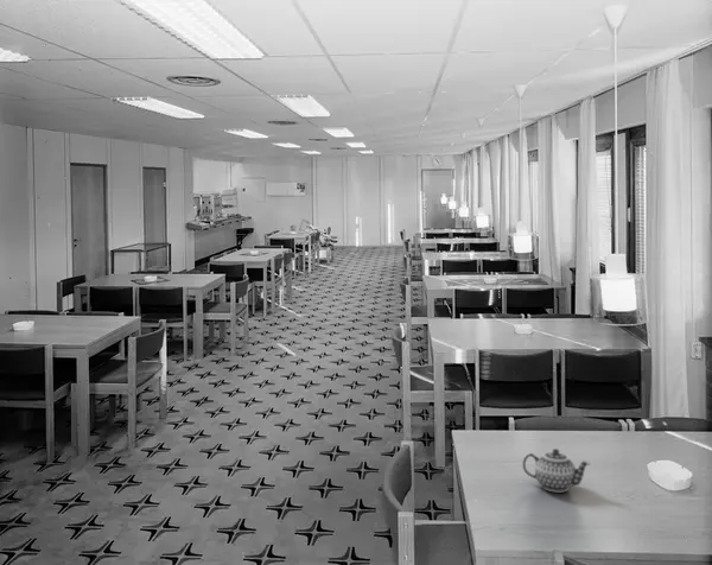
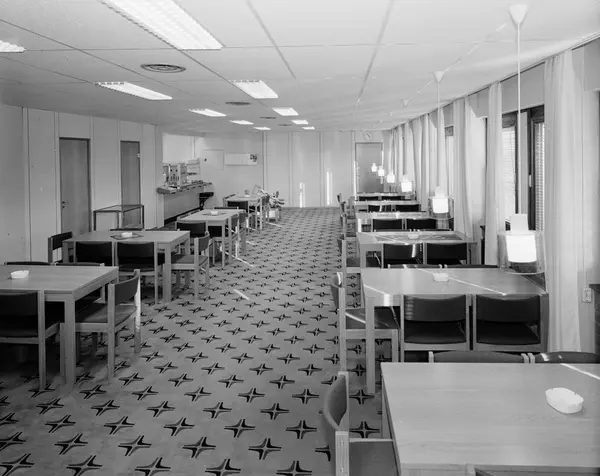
- teapot (555, 468)
